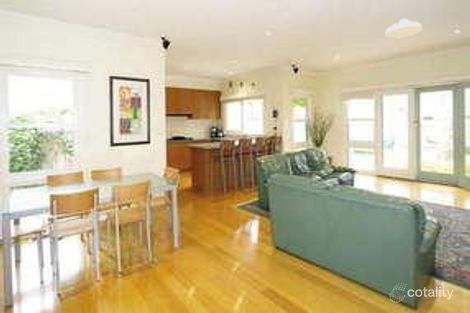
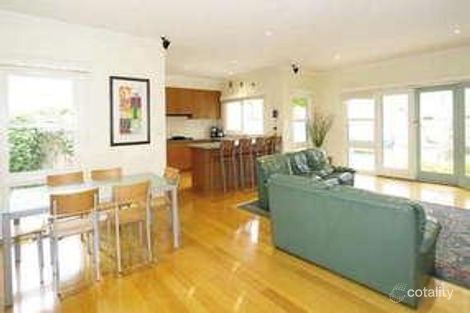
- ceiling light (403, 25)
